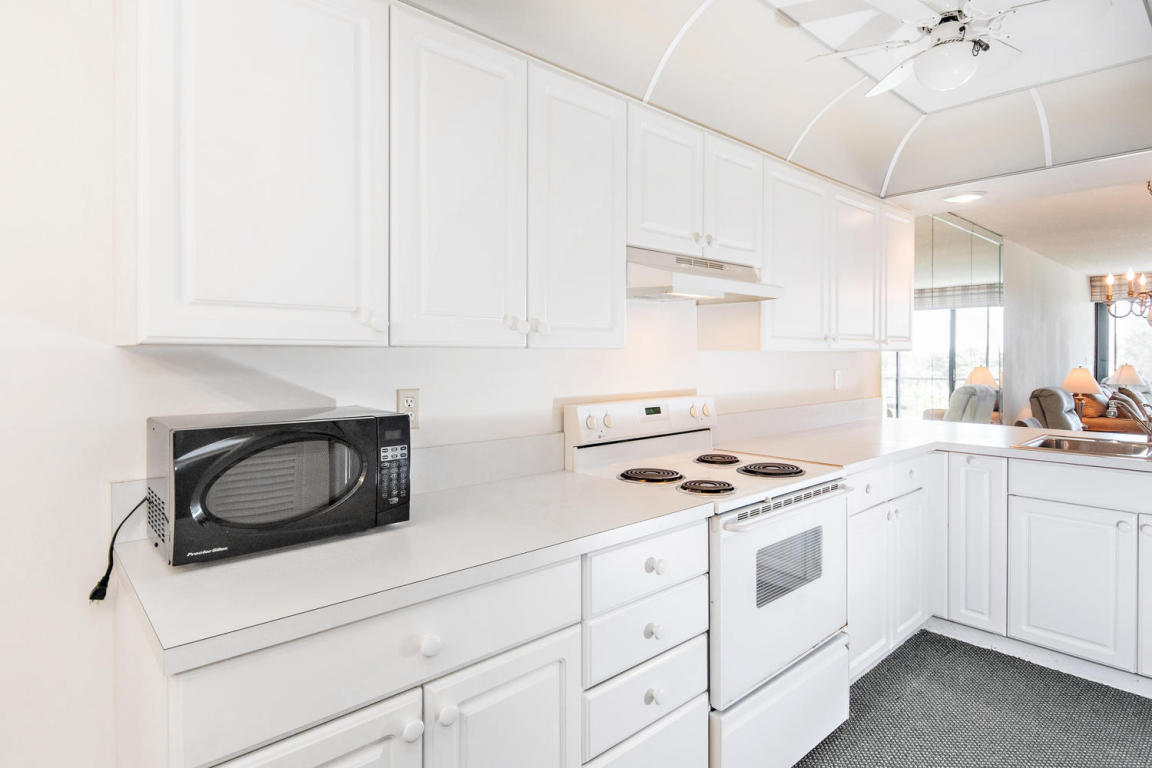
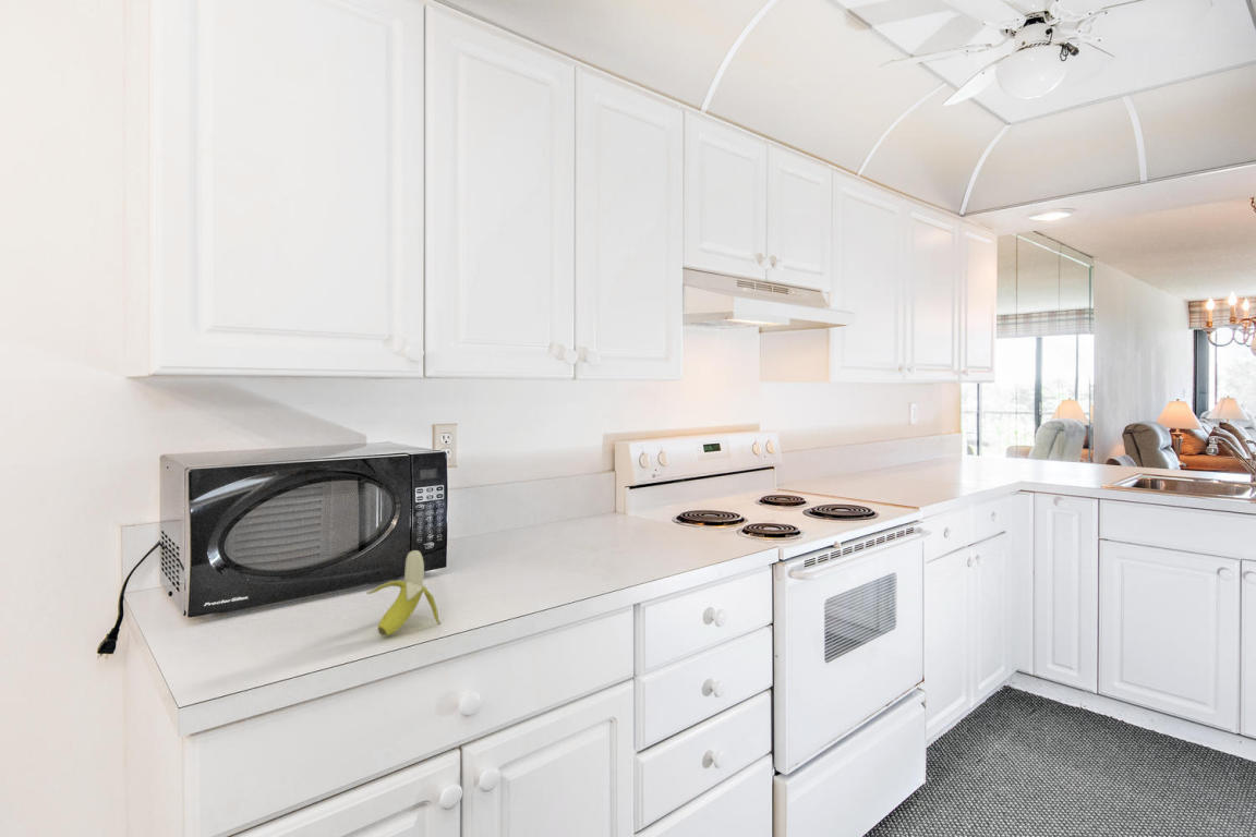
+ banana (403, 590)
